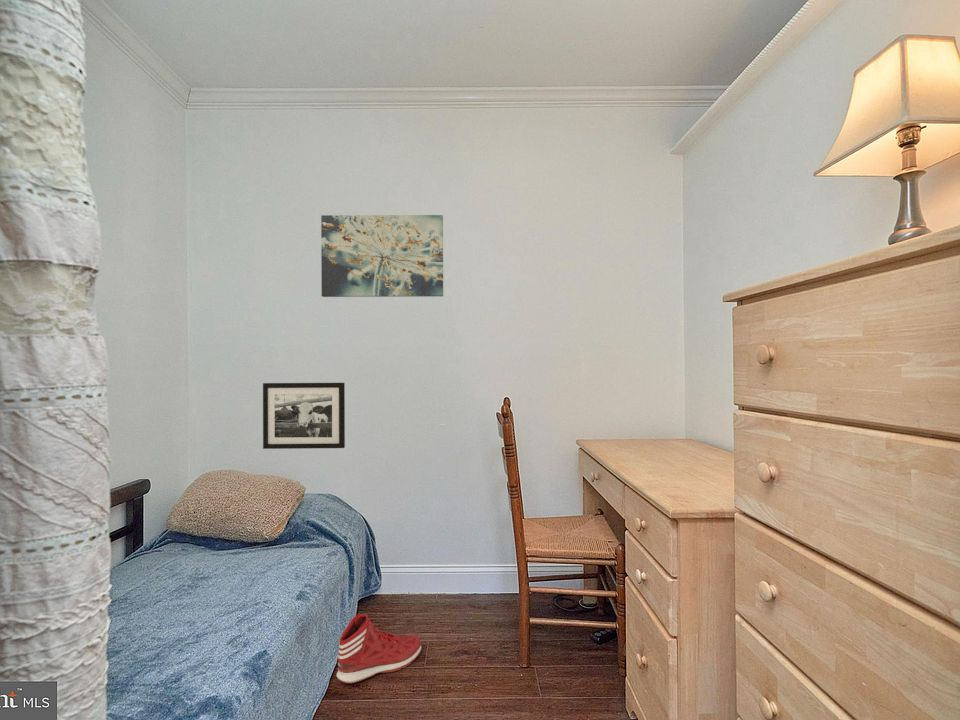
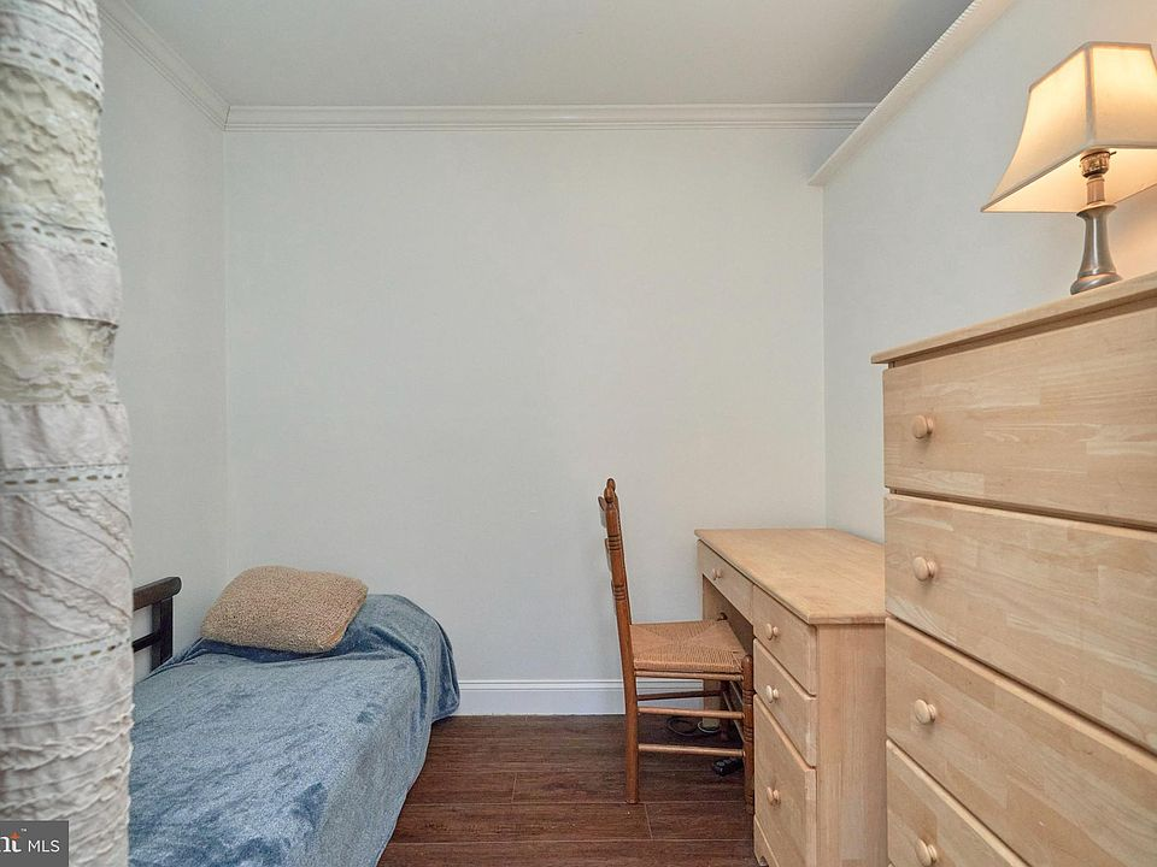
- picture frame (304, 415)
- wall art (382, 256)
- sneaker (380, 638)
